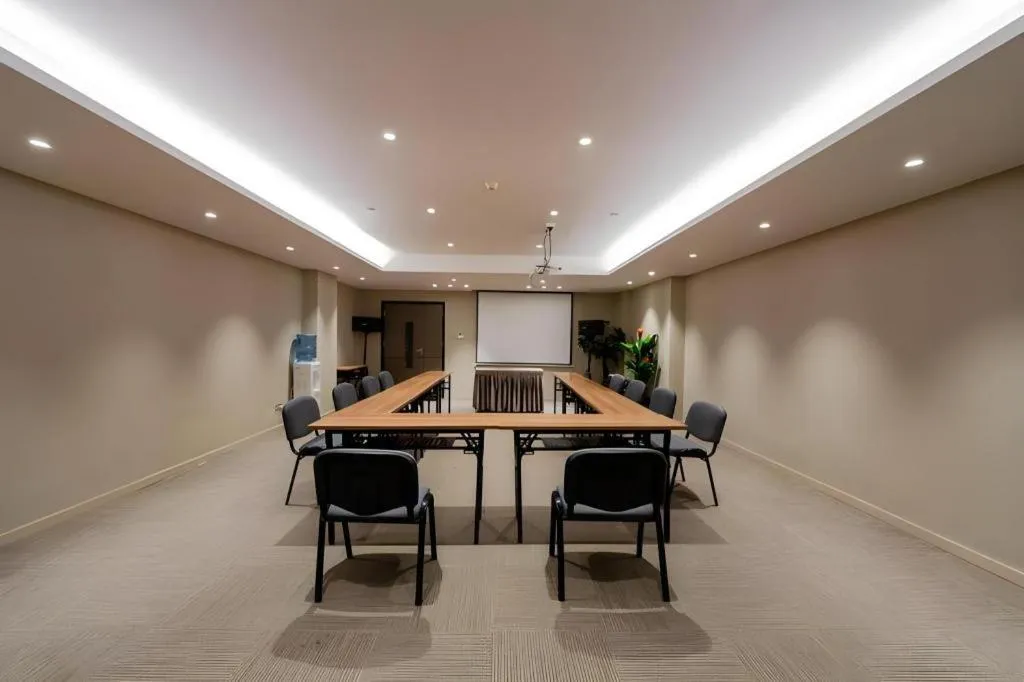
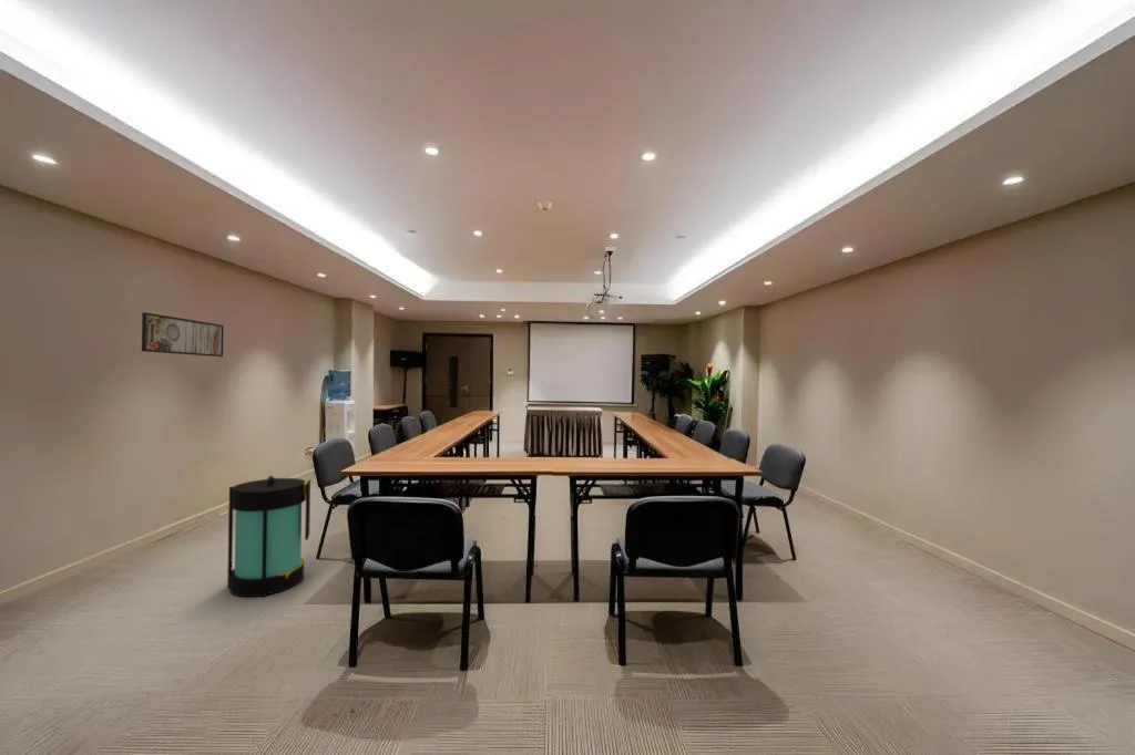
+ lantern (269, 528)
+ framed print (186, 337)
